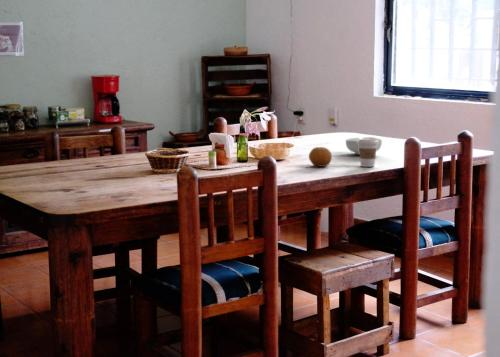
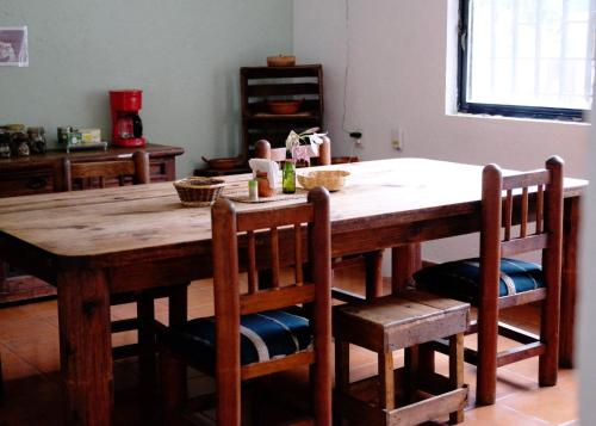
- coffee cup (367, 152)
- cereal bowl (358, 146)
- fruit (320, 156)
